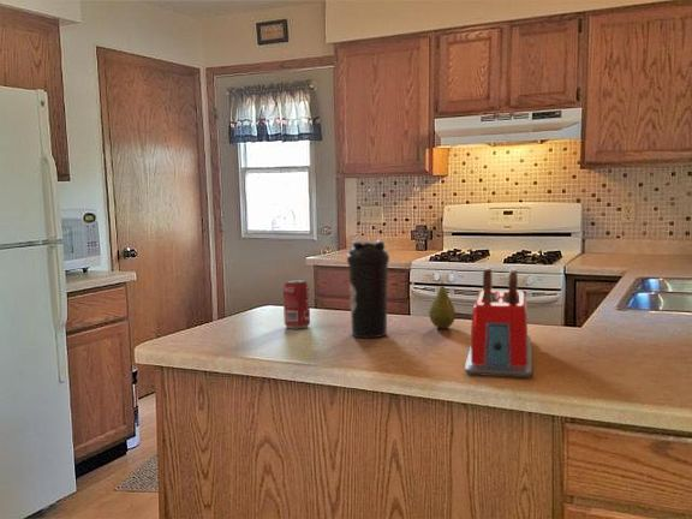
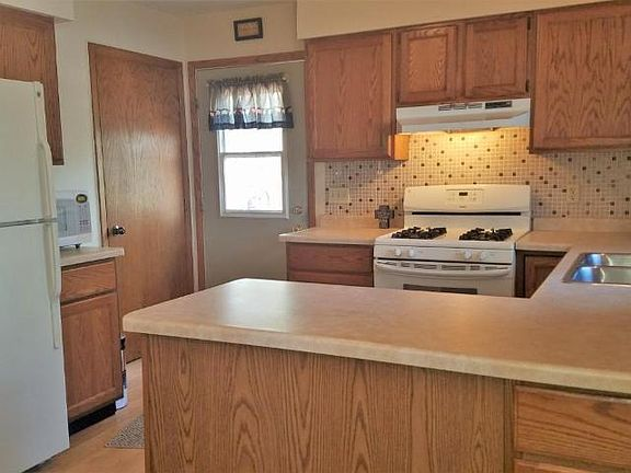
- water bottle (368, 287)
- fruit (442, 303)
- beverage can (296, 303)
- toaster (500, 312)
